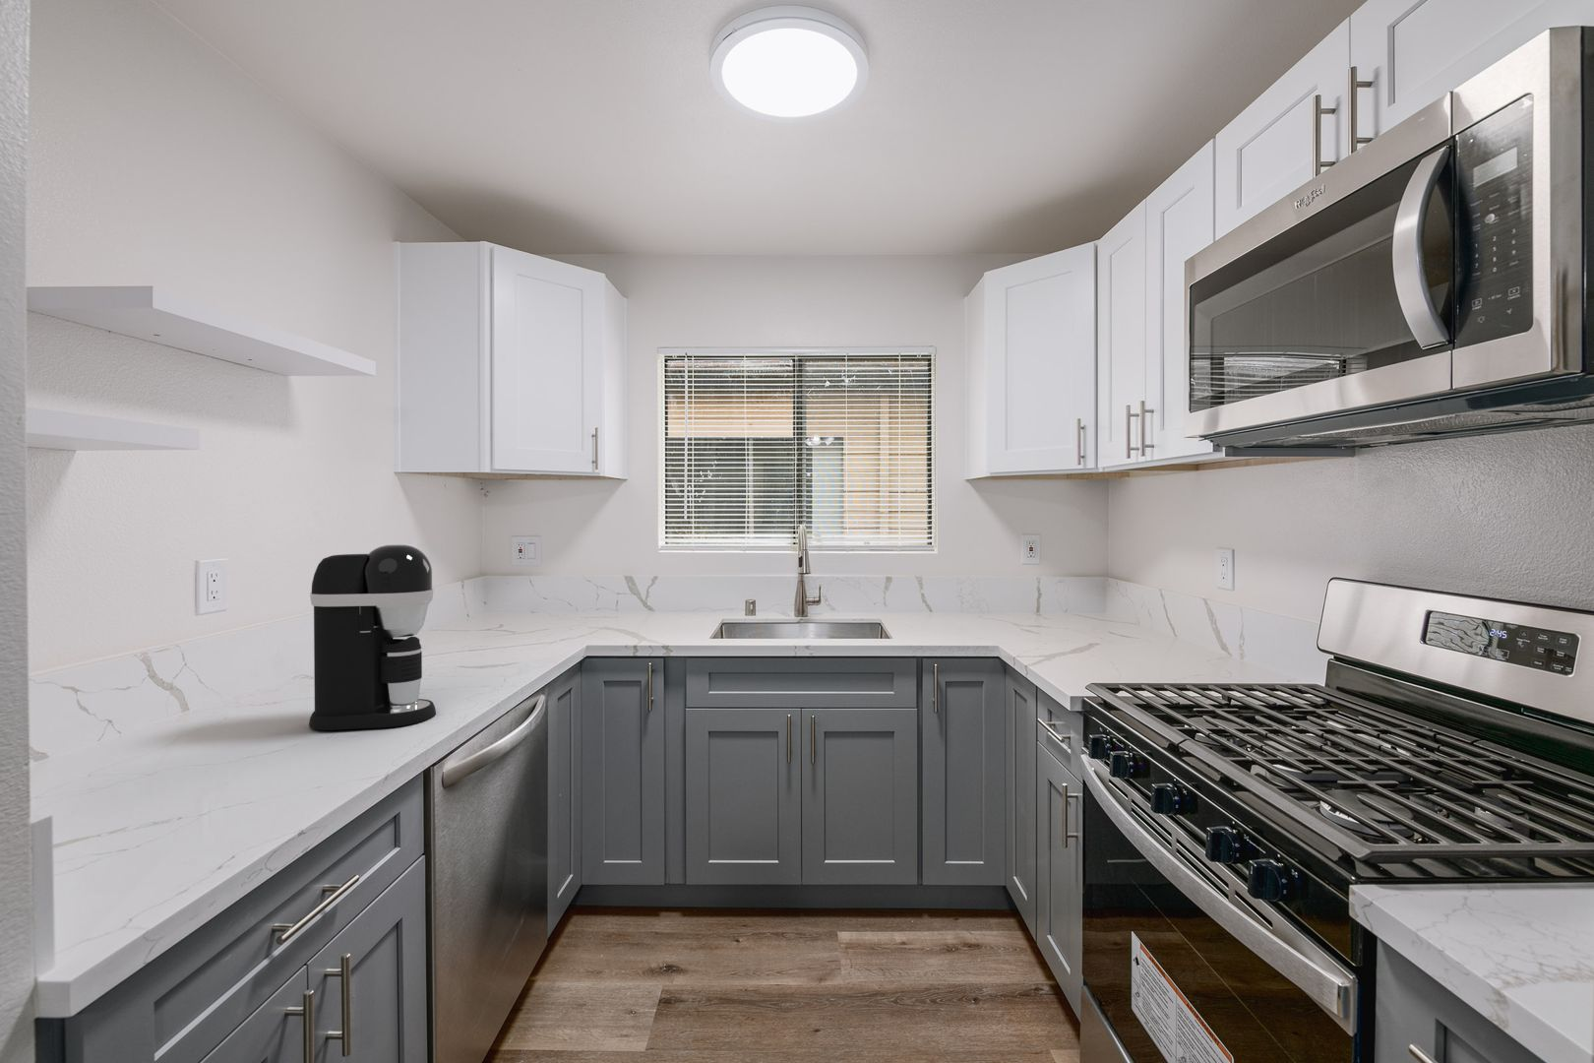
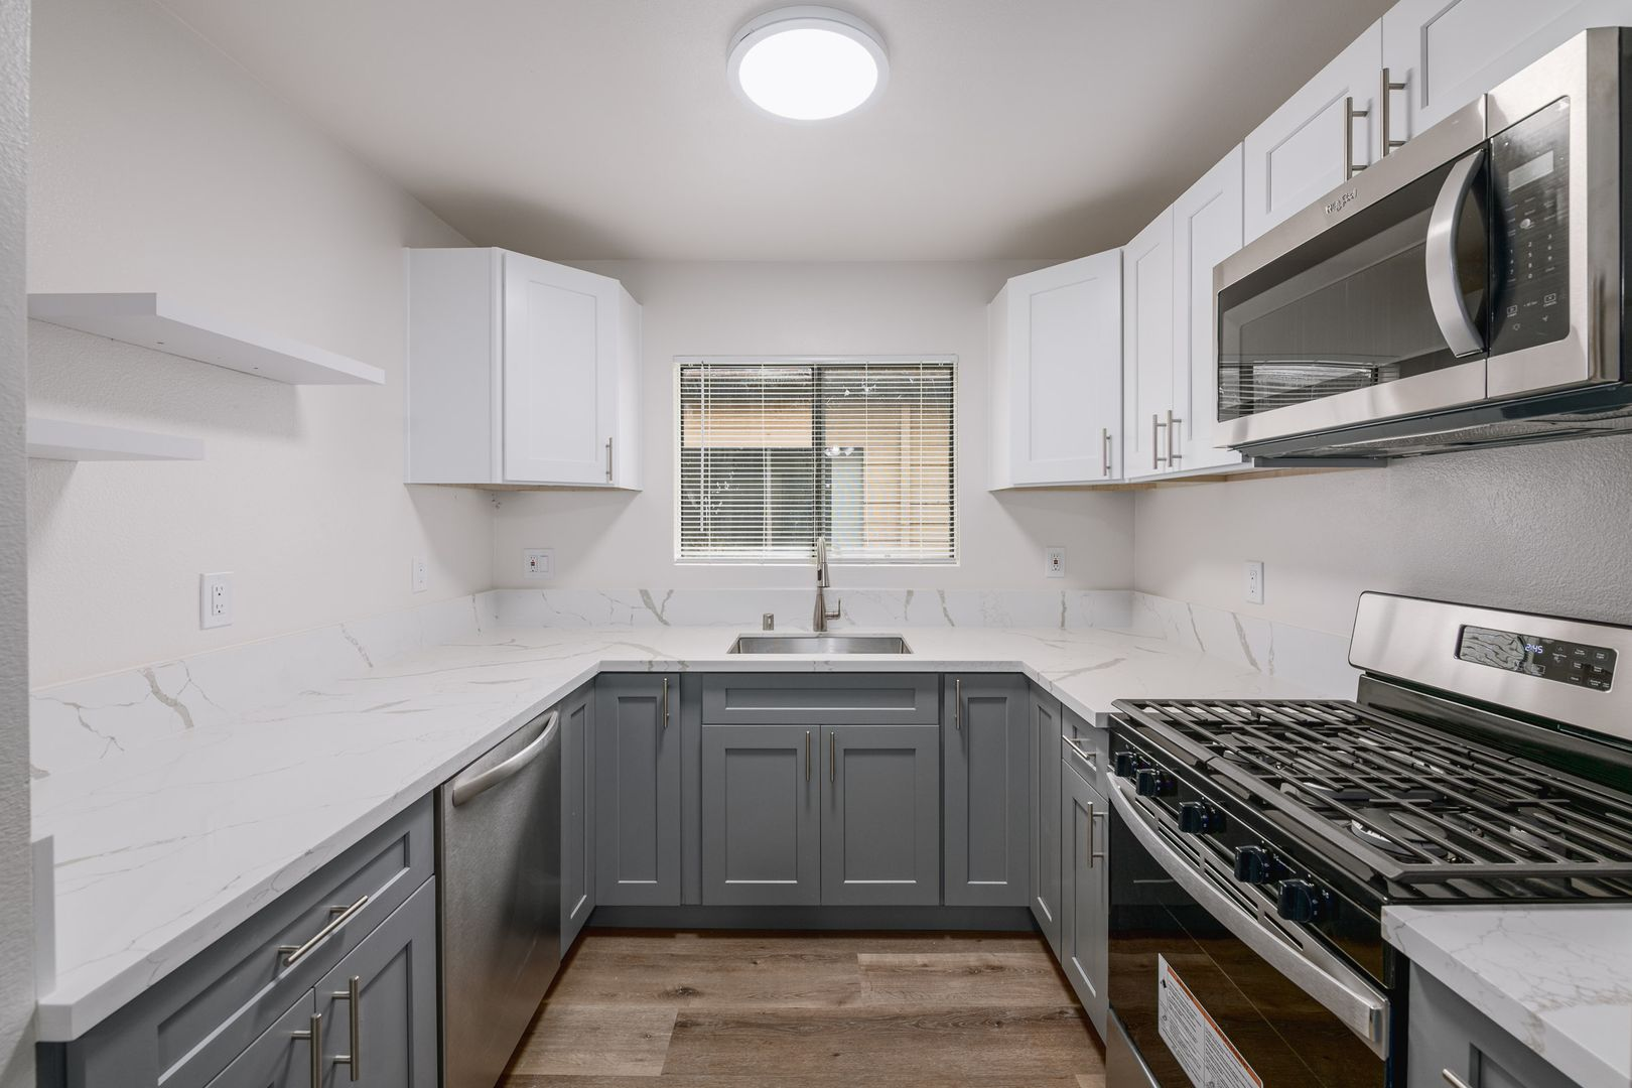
- coffee maker (372, 632)
